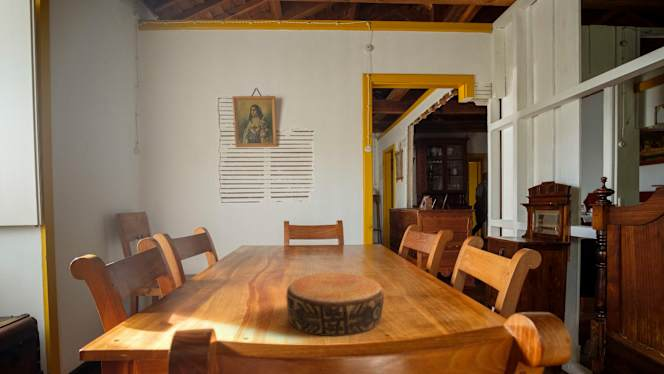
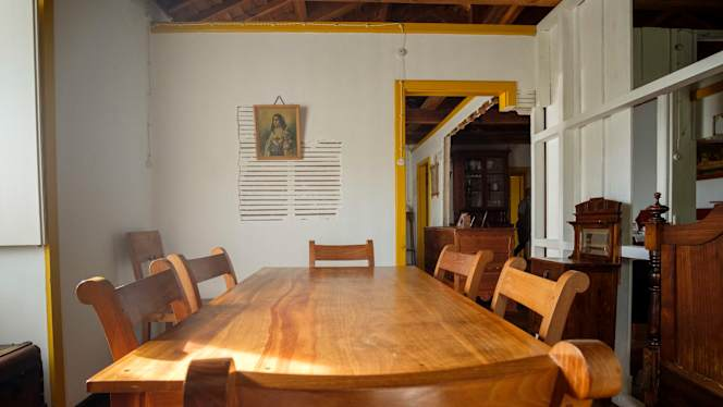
- bowl (335, 299)
